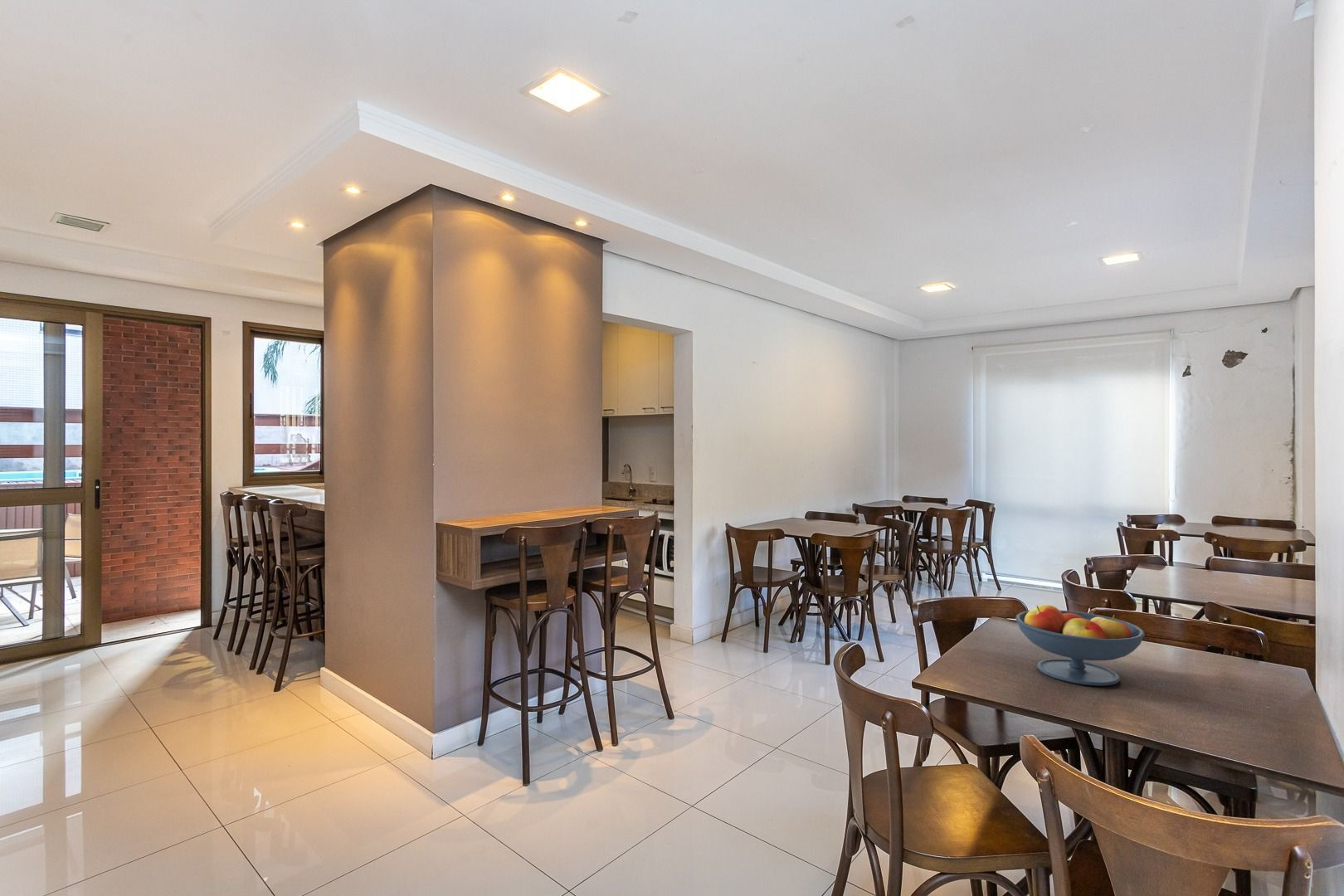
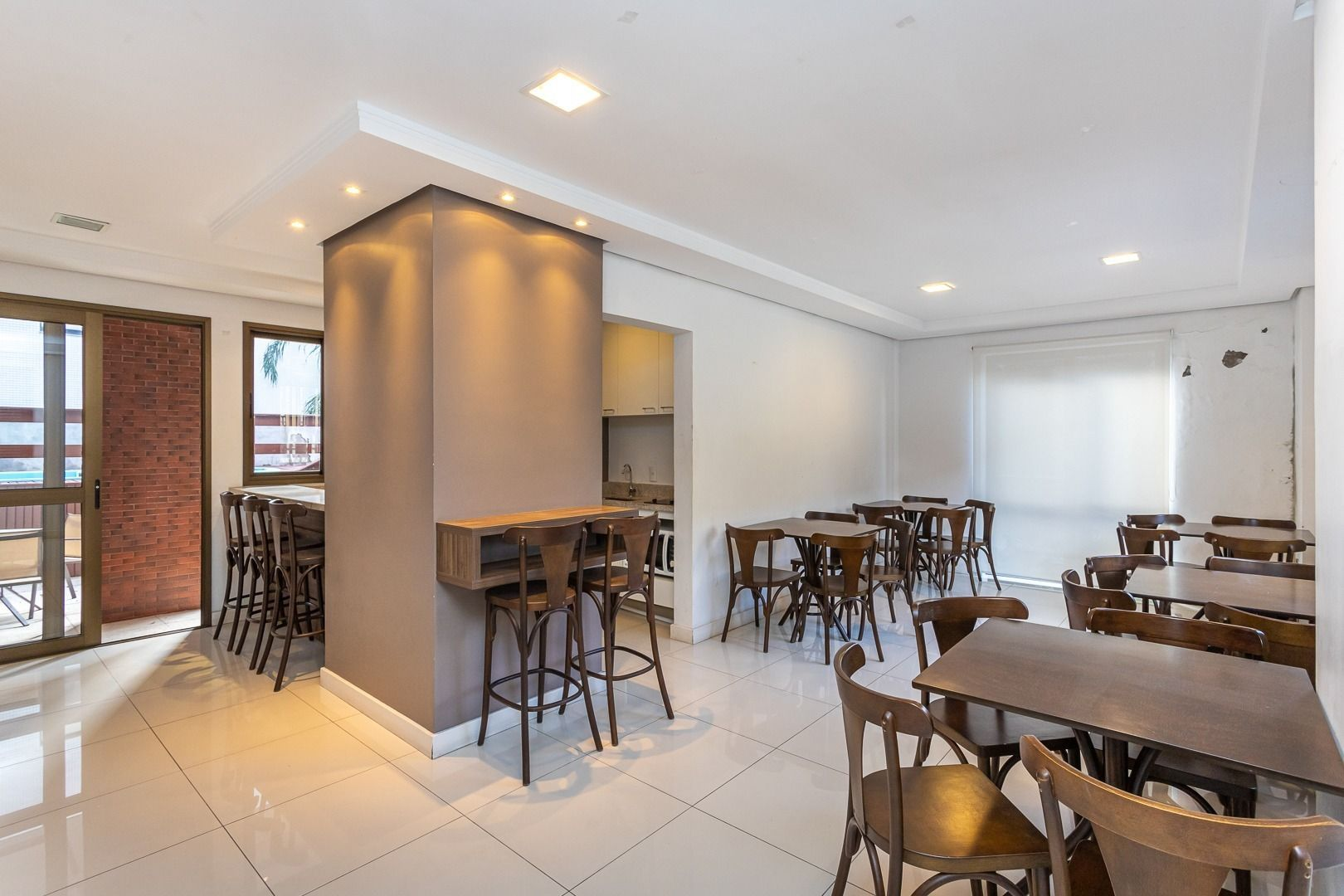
- fruit bowl (1077, 639)
